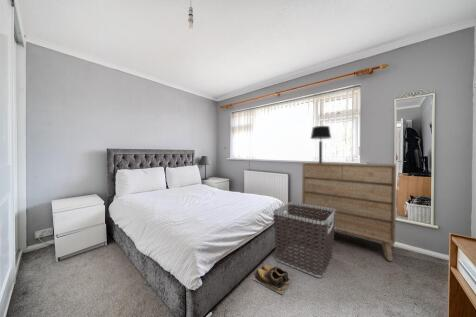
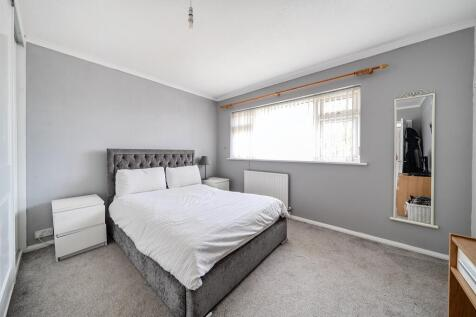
- shoes (272, 274)
- clothes hamper (304, 234)
- dresser (345, 201)
- table lamp (320, 144)
